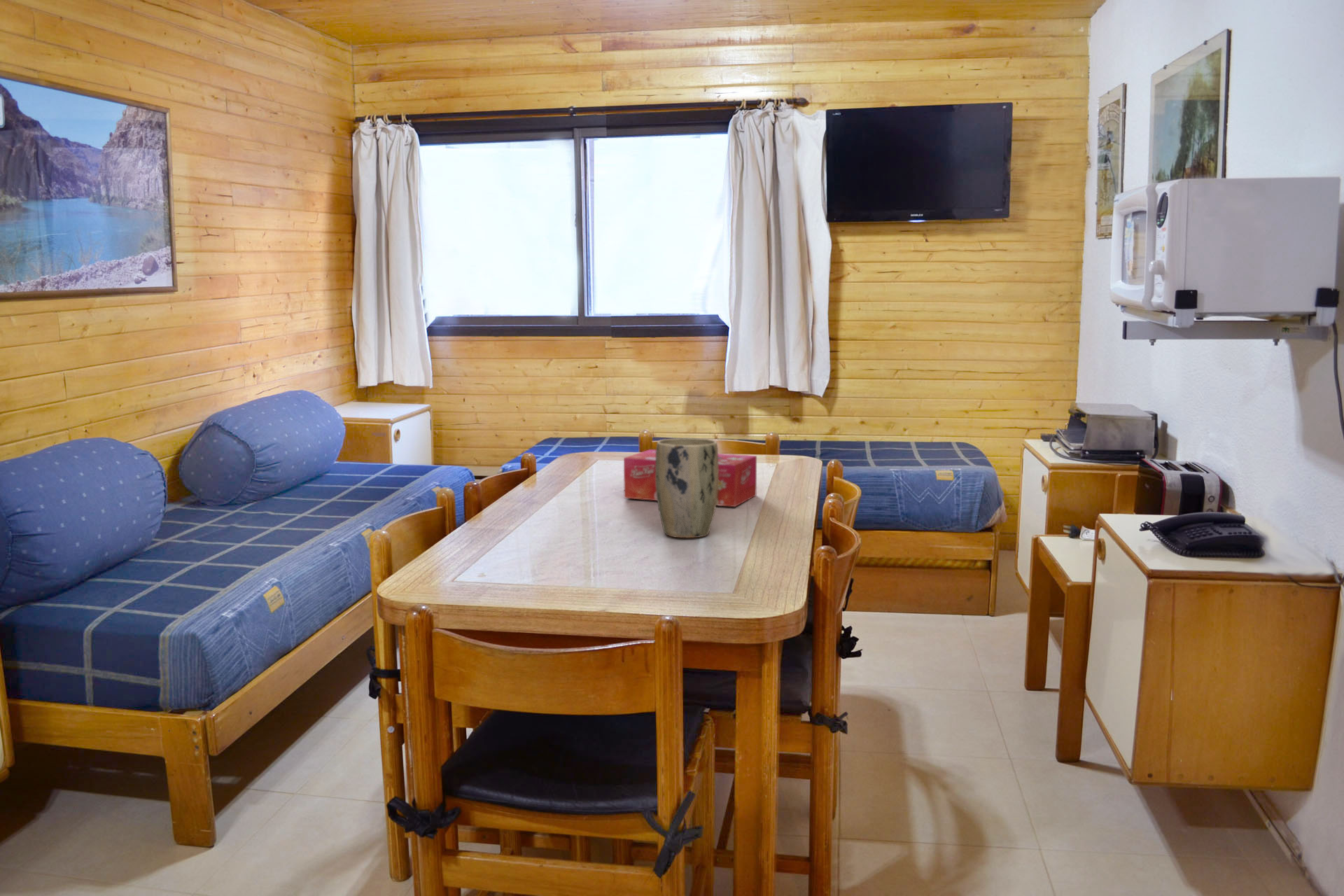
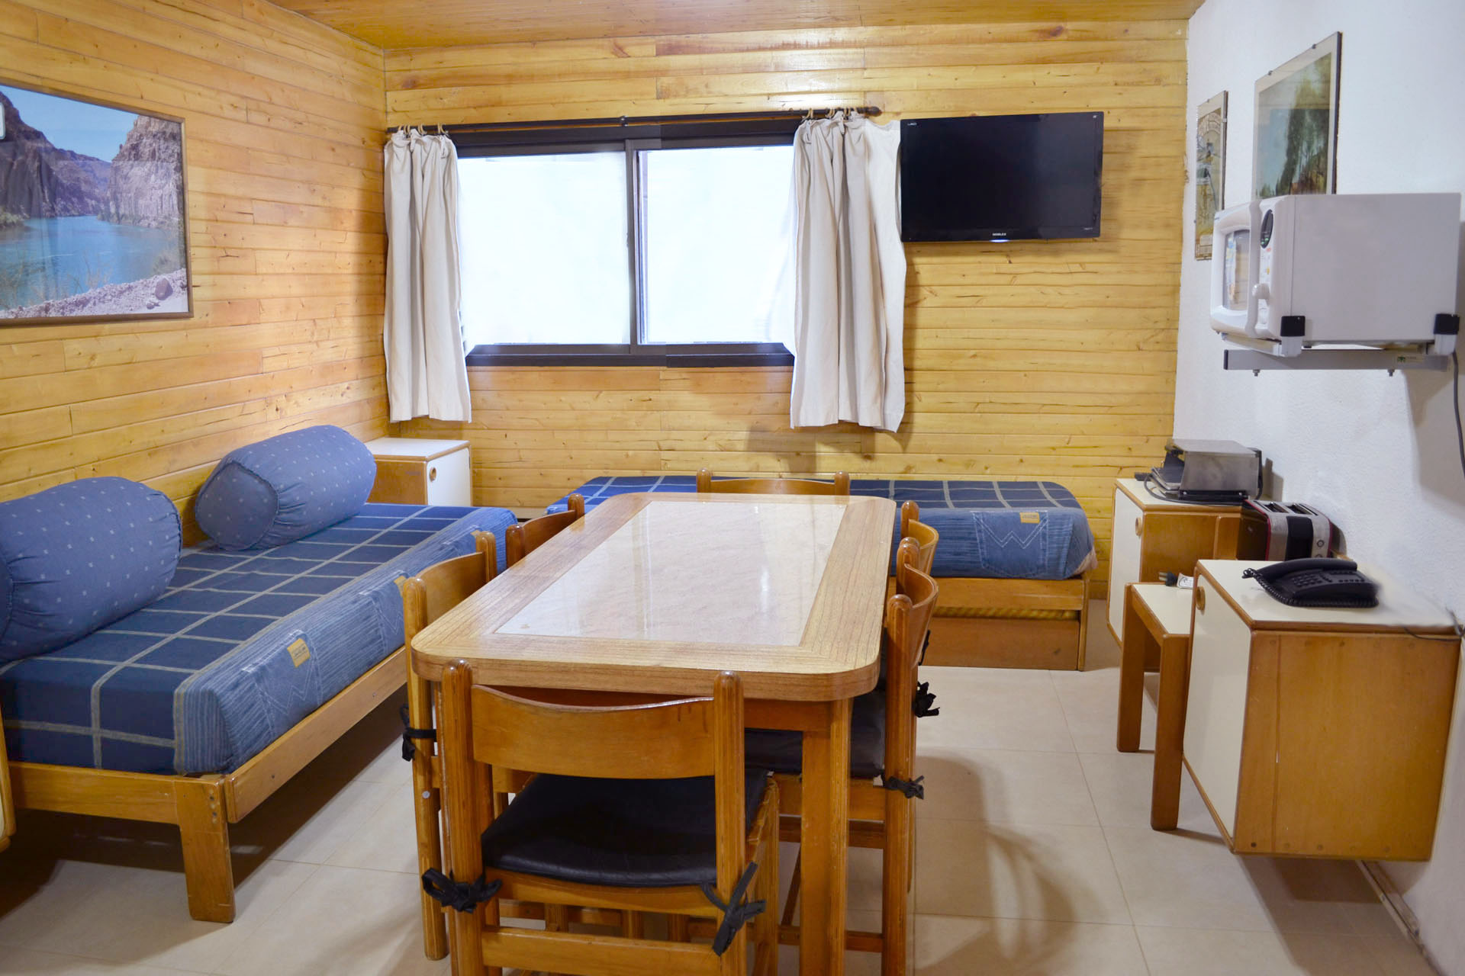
- tissue box (718, 477)
- plant pot (687, 487)
